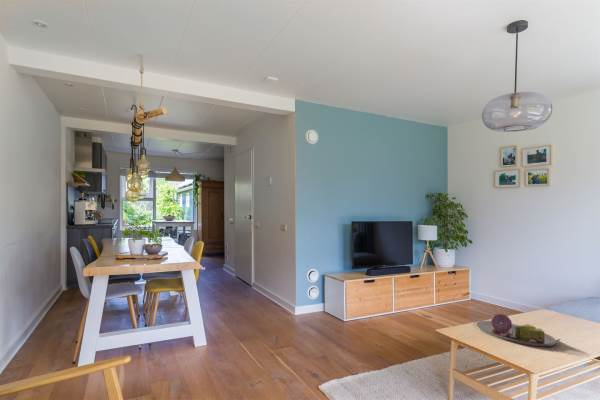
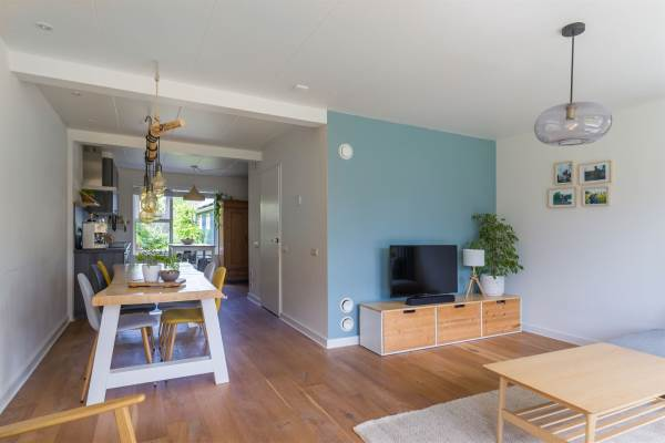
- serving tray (513, 325)
